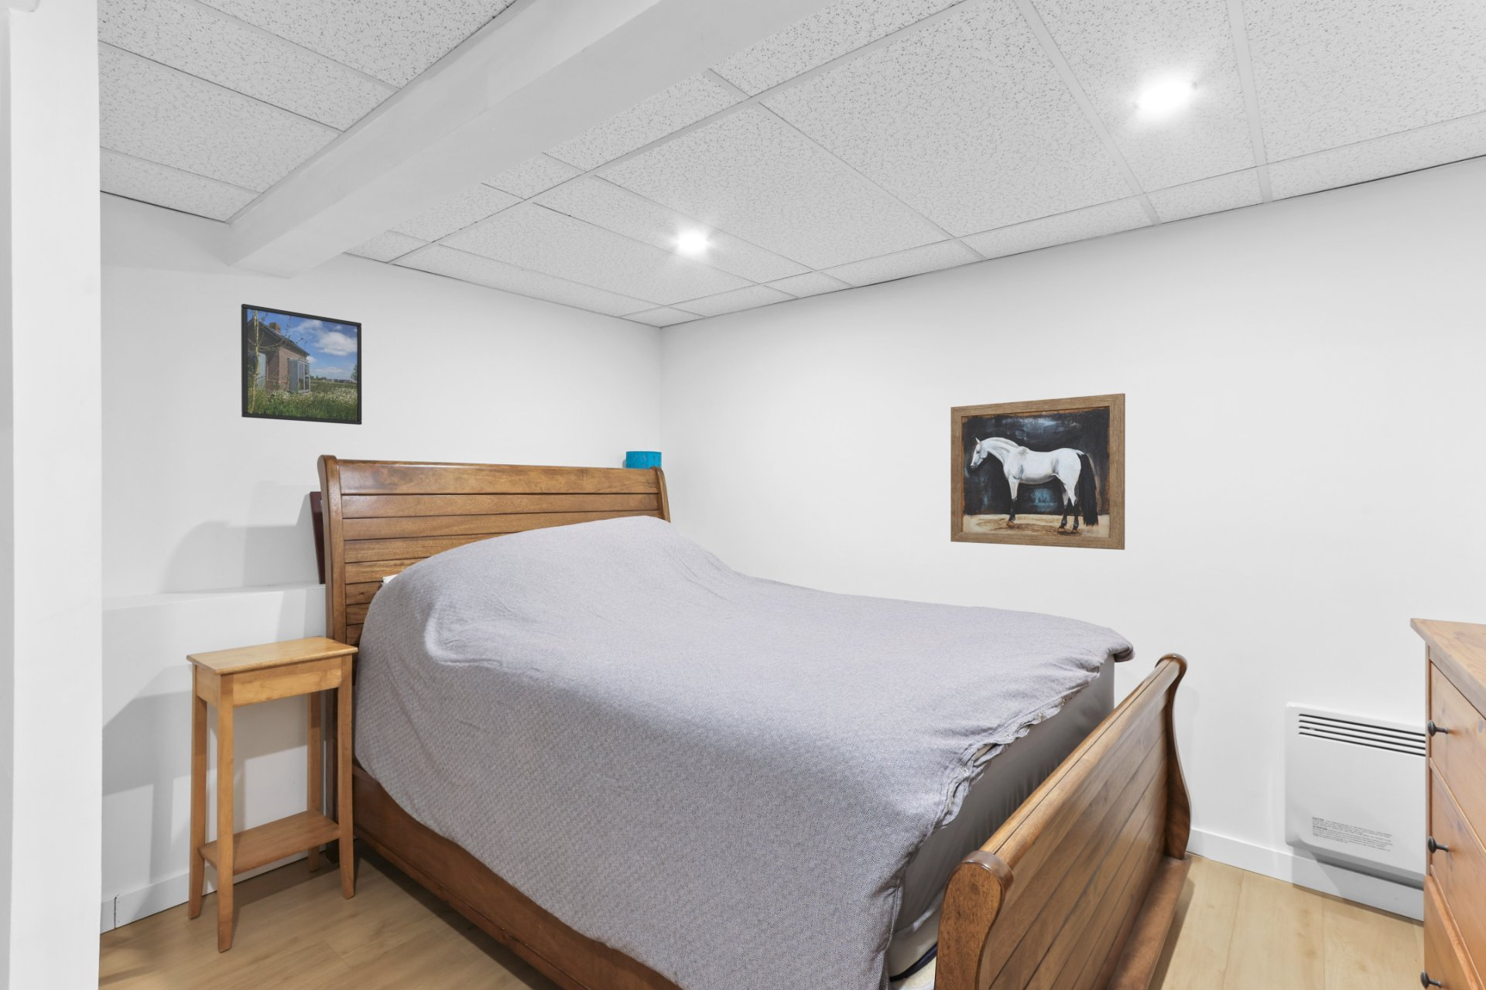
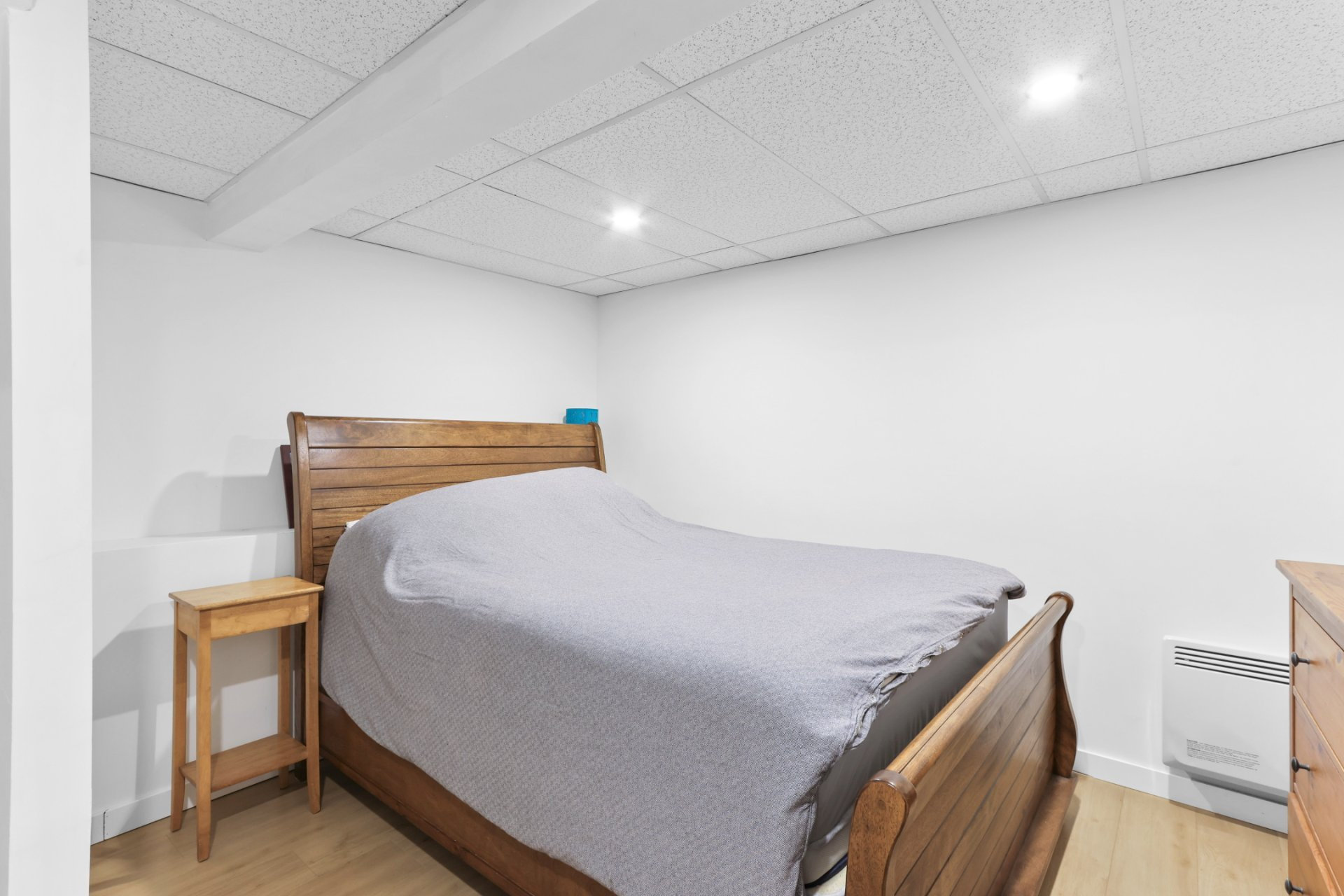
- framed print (304, 367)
- wall art (1030, 473)
